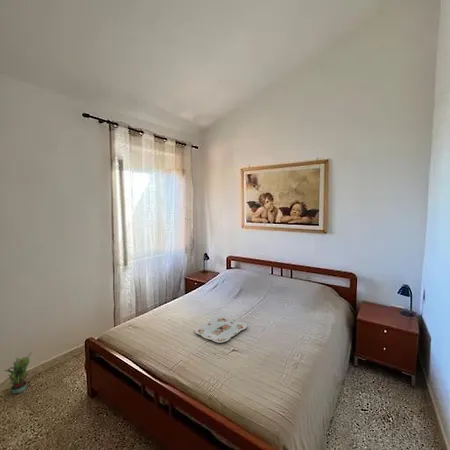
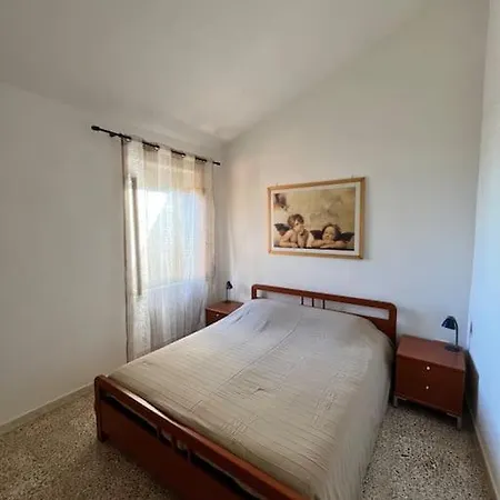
- potted plant (17, 373)
- serving tray (221, 328)
